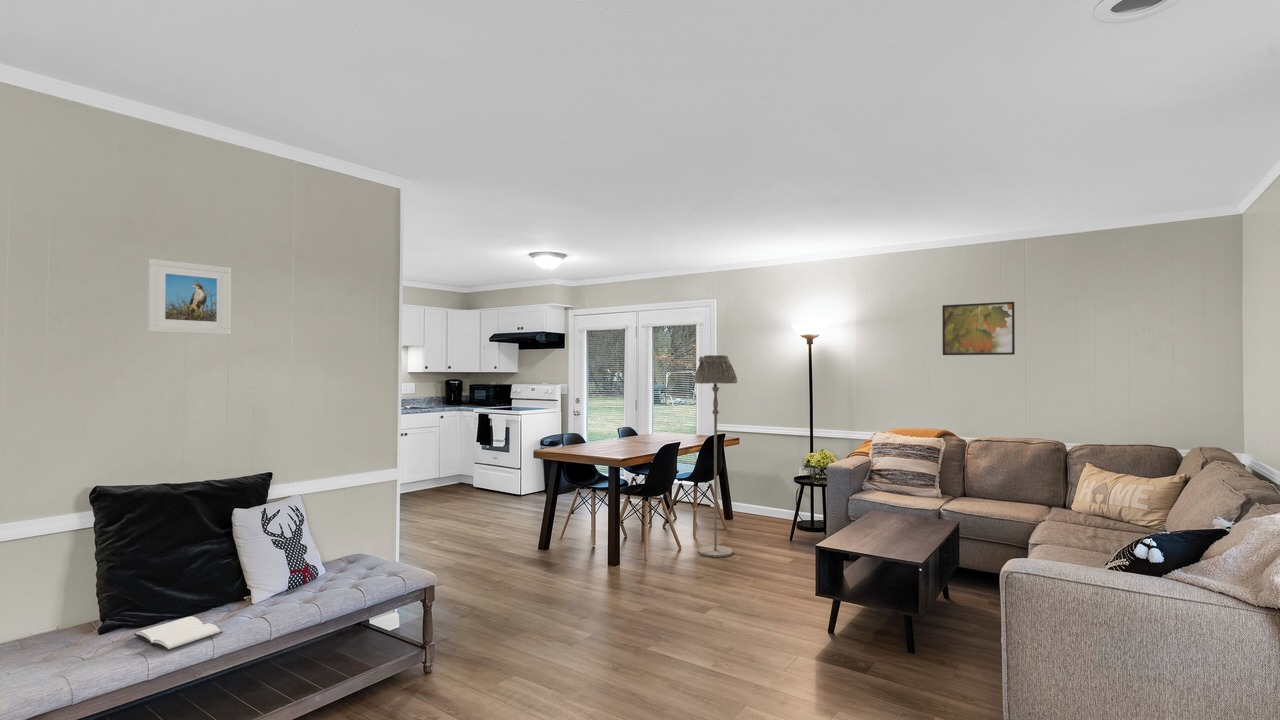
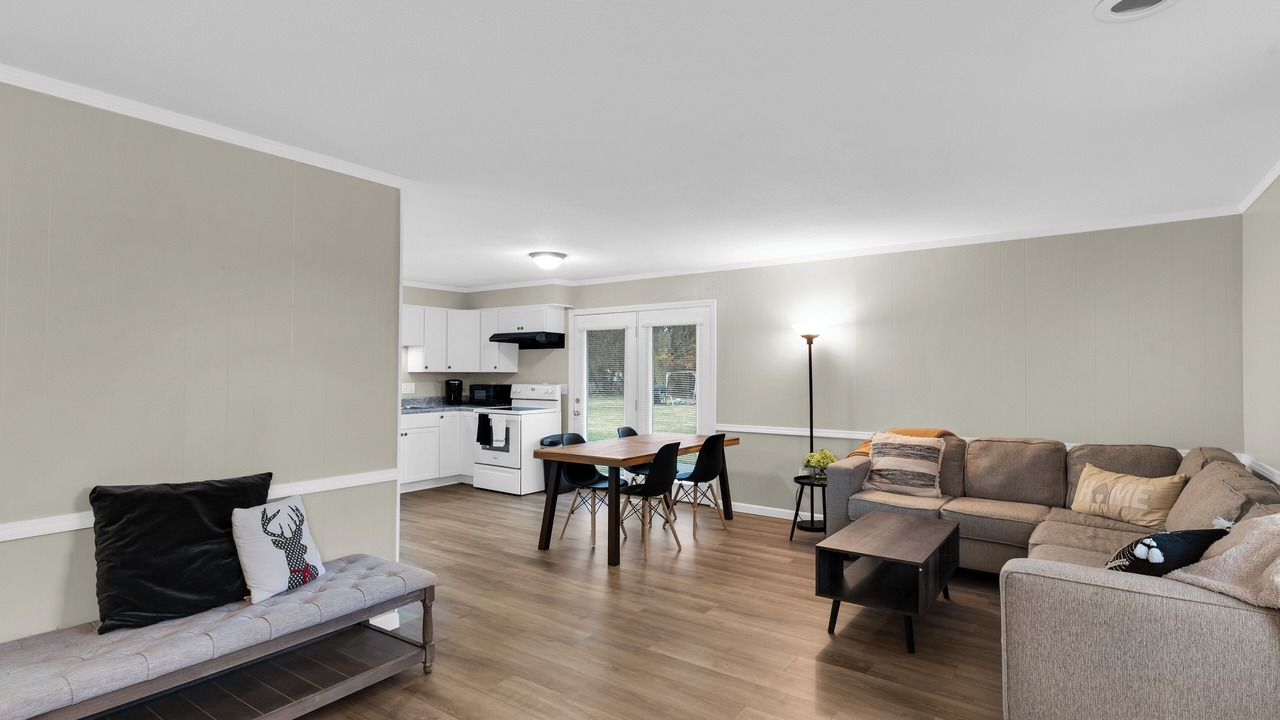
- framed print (977, 329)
- book (178, 632)
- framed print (191, 298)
- floor lamp (715, 453)
